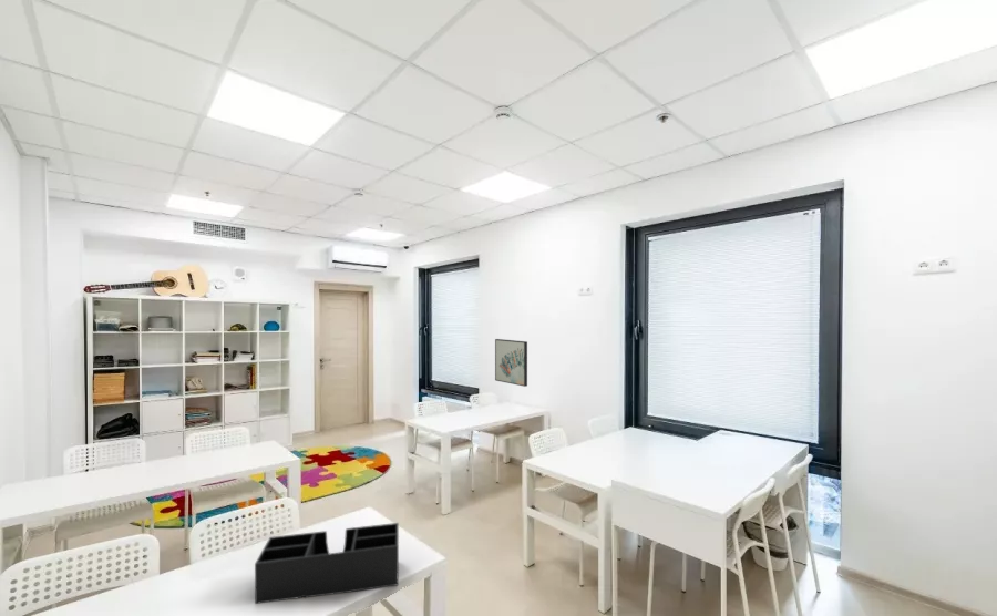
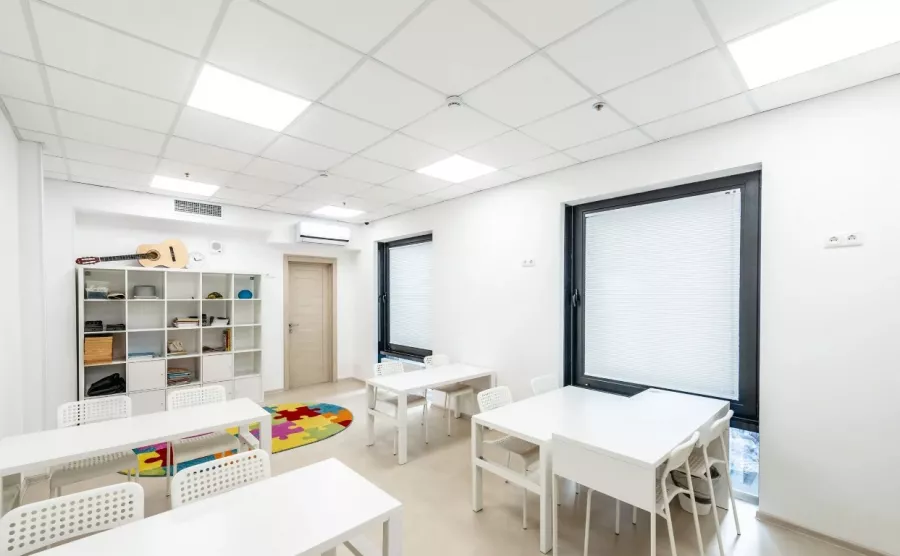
- desk organizer (332, 561)
- wall art (511, 361)
